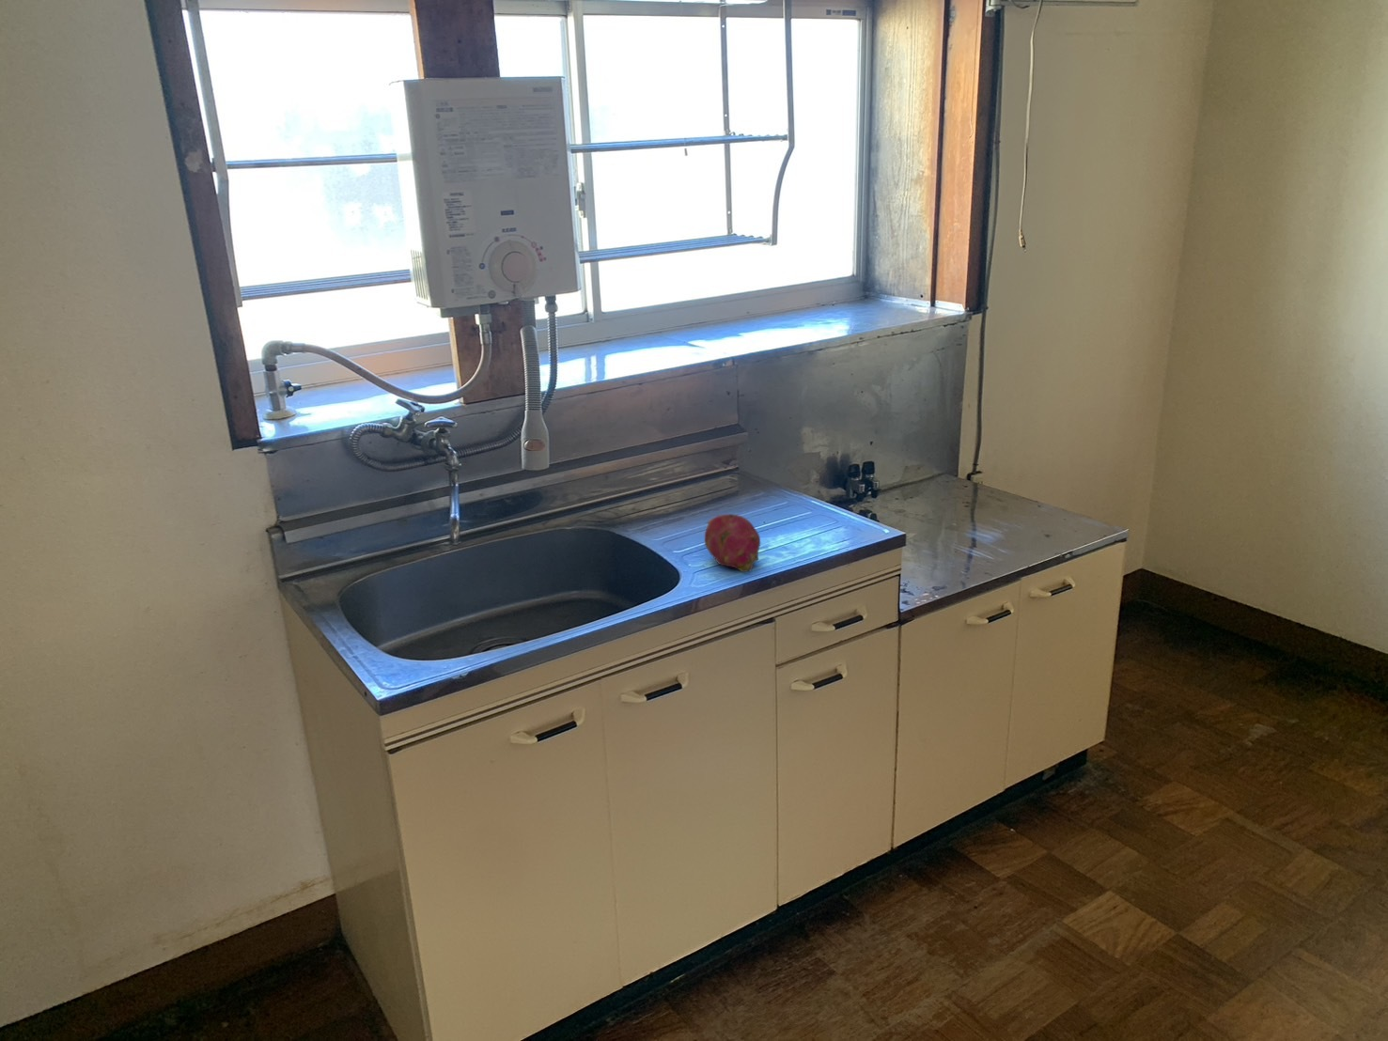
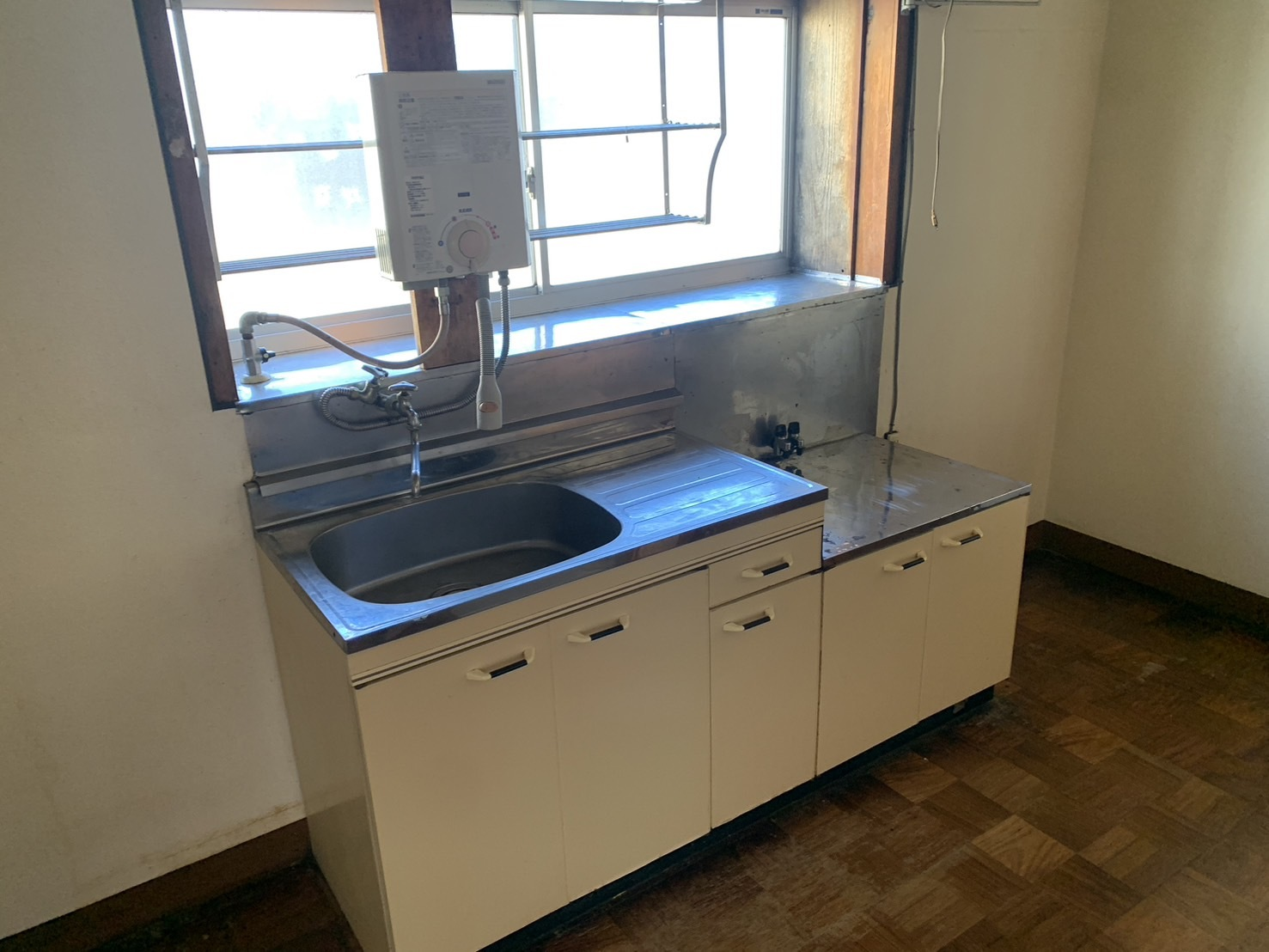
- fruit (731, 539)
